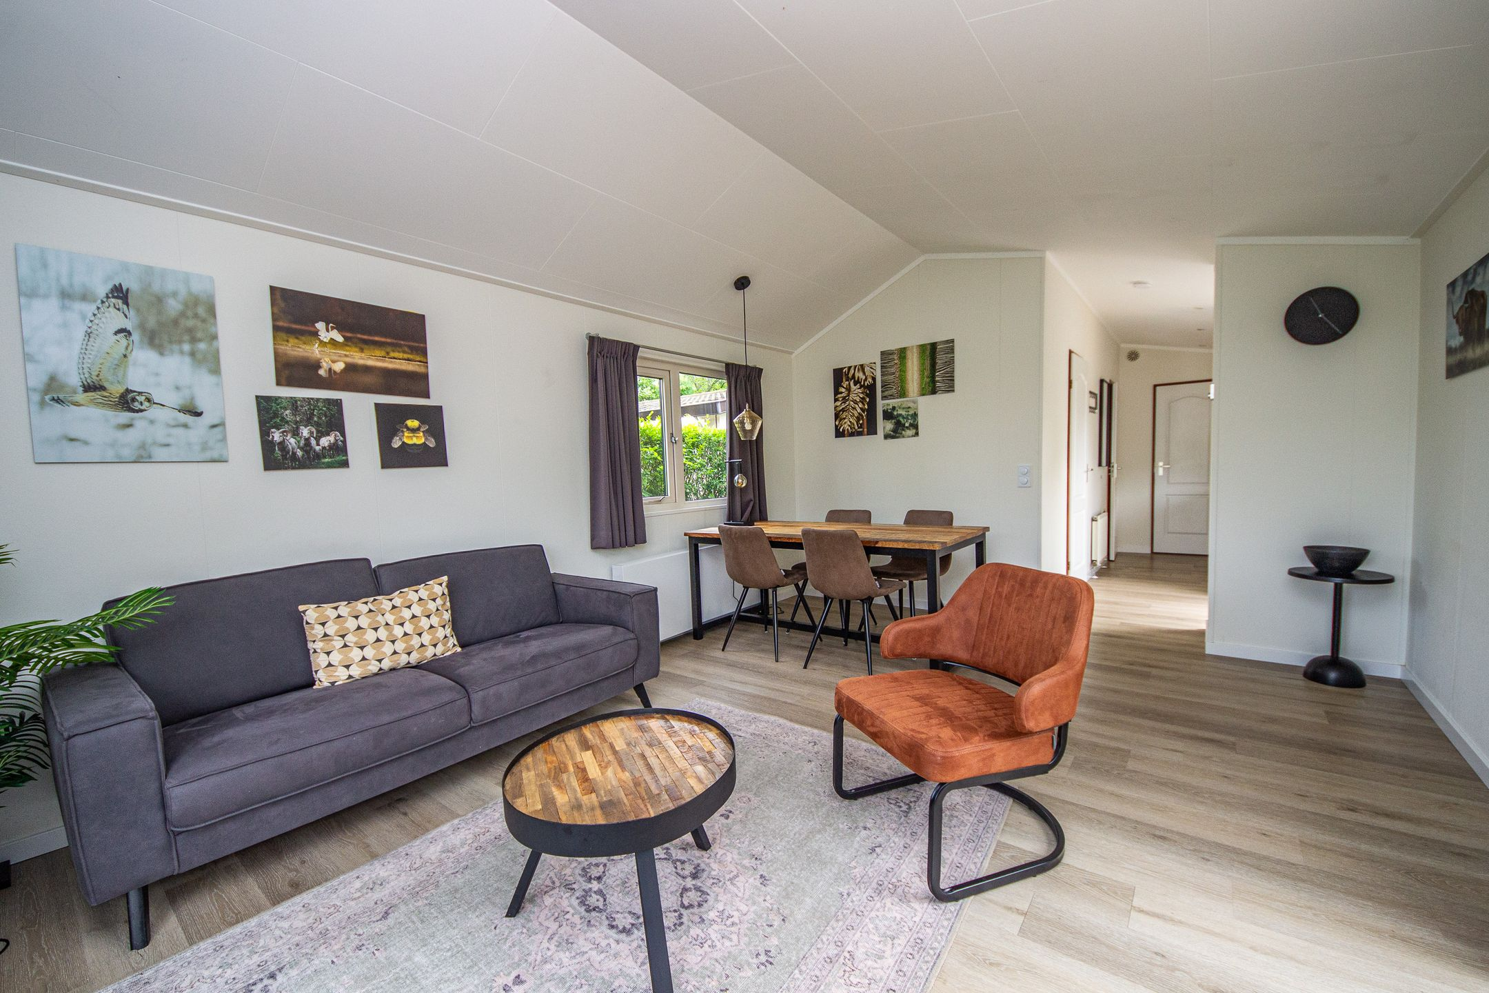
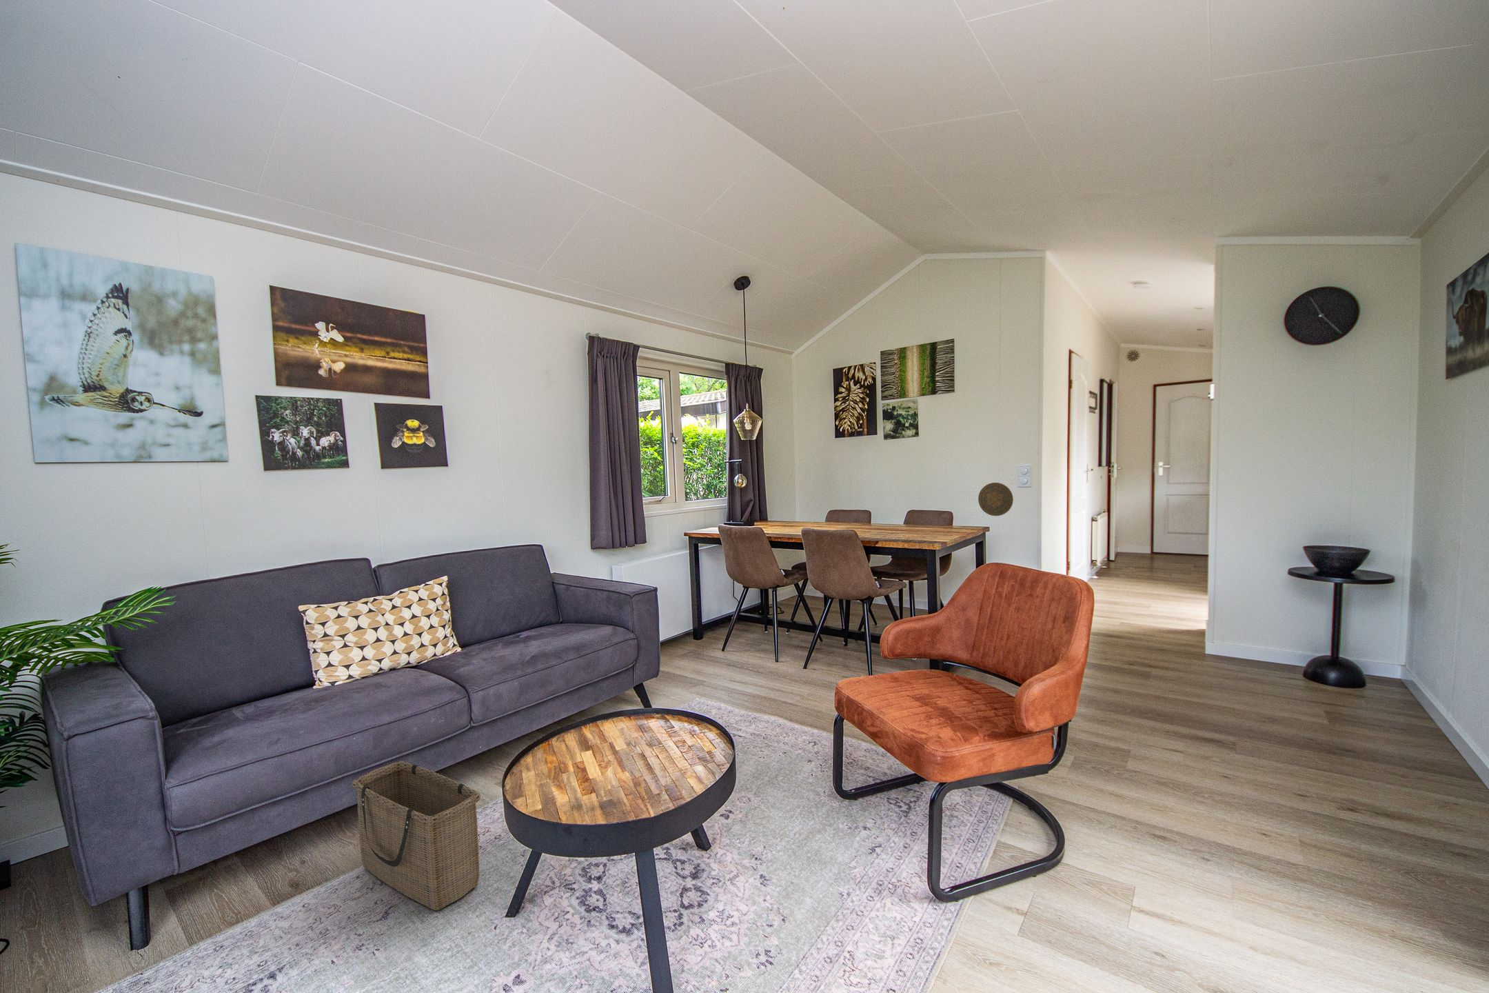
+ basket (417, 831)
+ decorative plate (995, 499)
